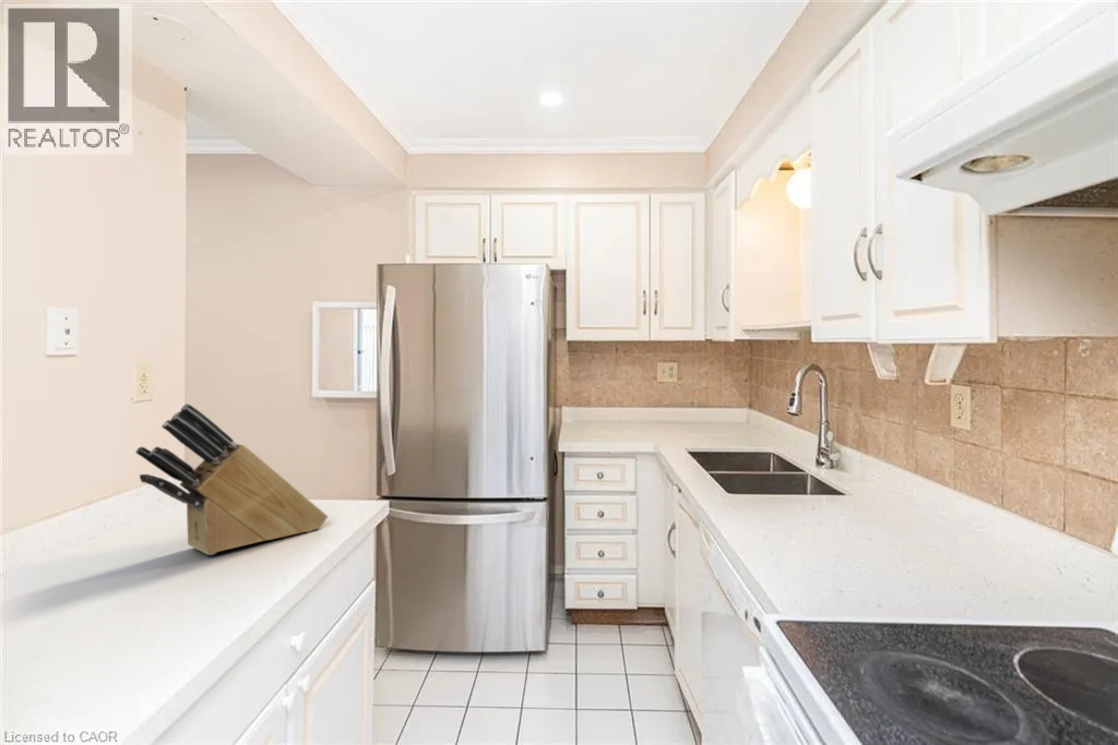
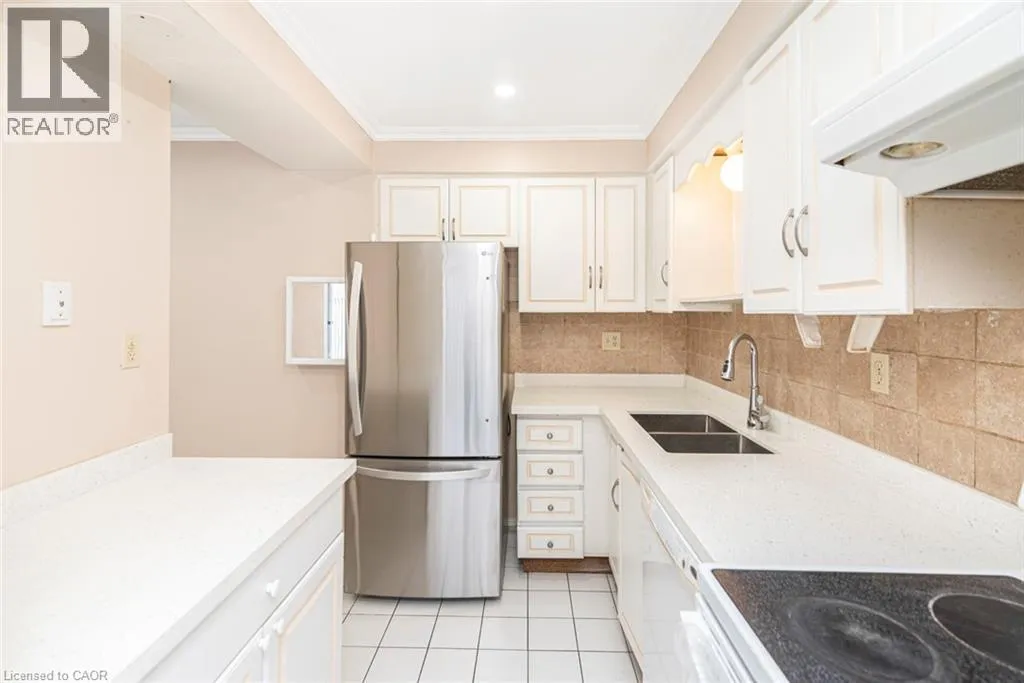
- knife block (238, 471)
